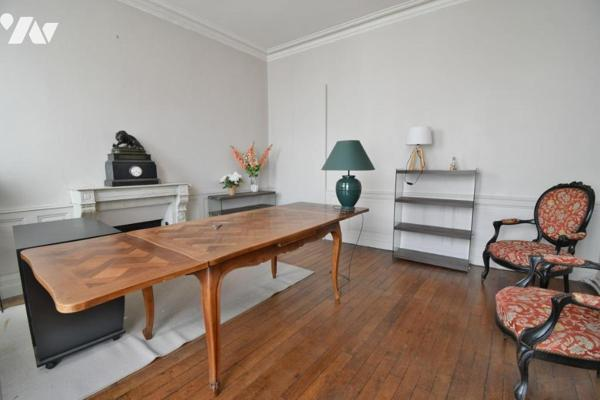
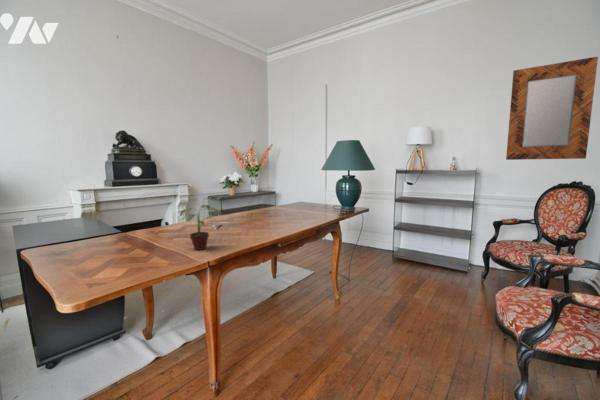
+ home mirror (547, 112)
+ potted plant (200, 227)
